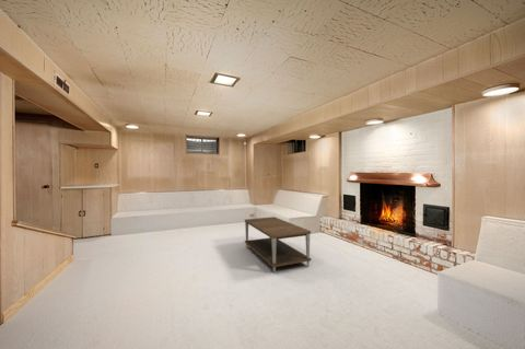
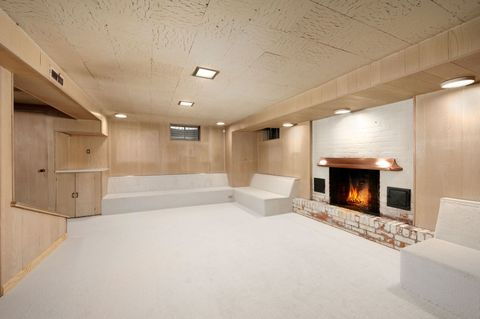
- coffee table (273, 240)
